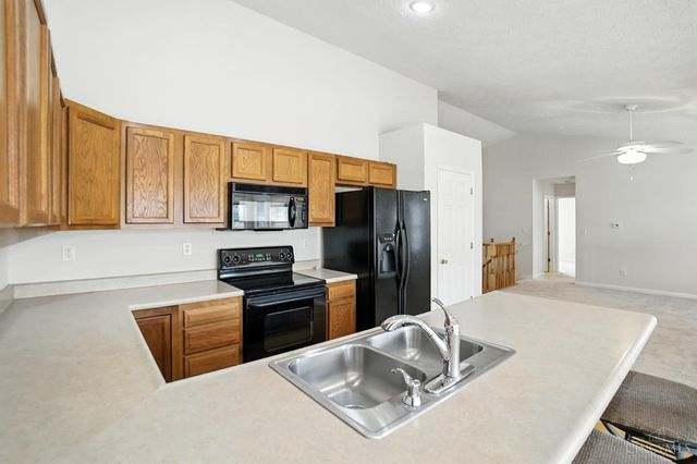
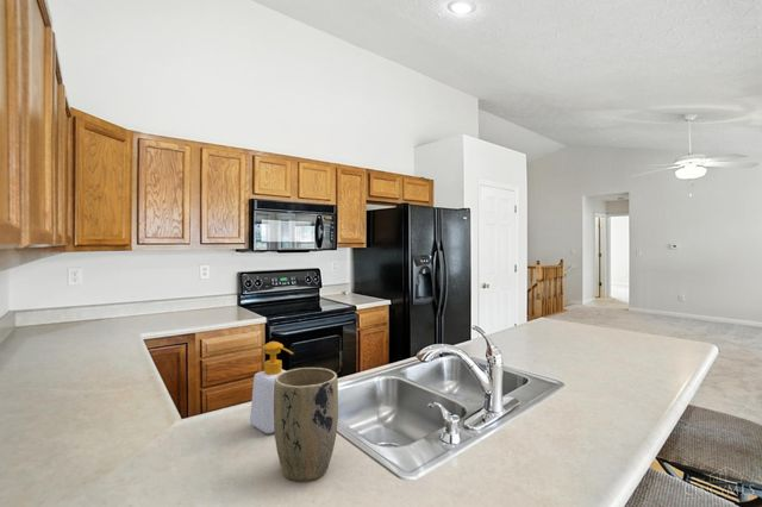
+ plant pot (306, 421)
+ soap bottle (274, 382)
